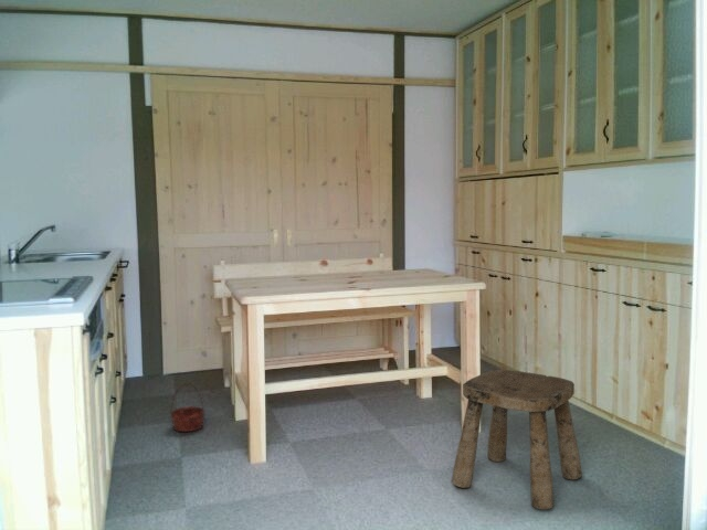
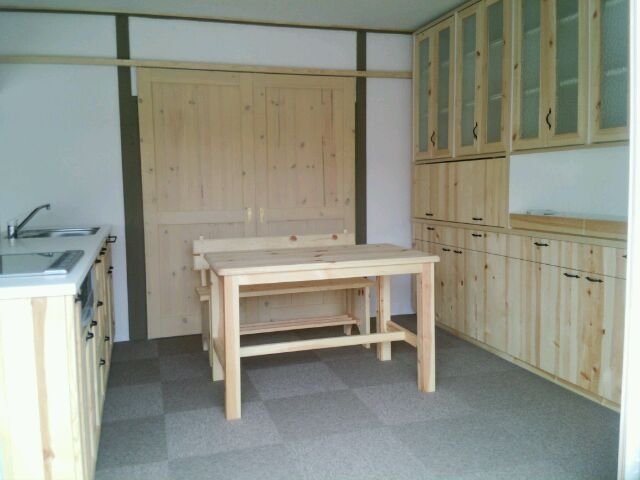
- basket (189, 406)
- stool (506, 432)
